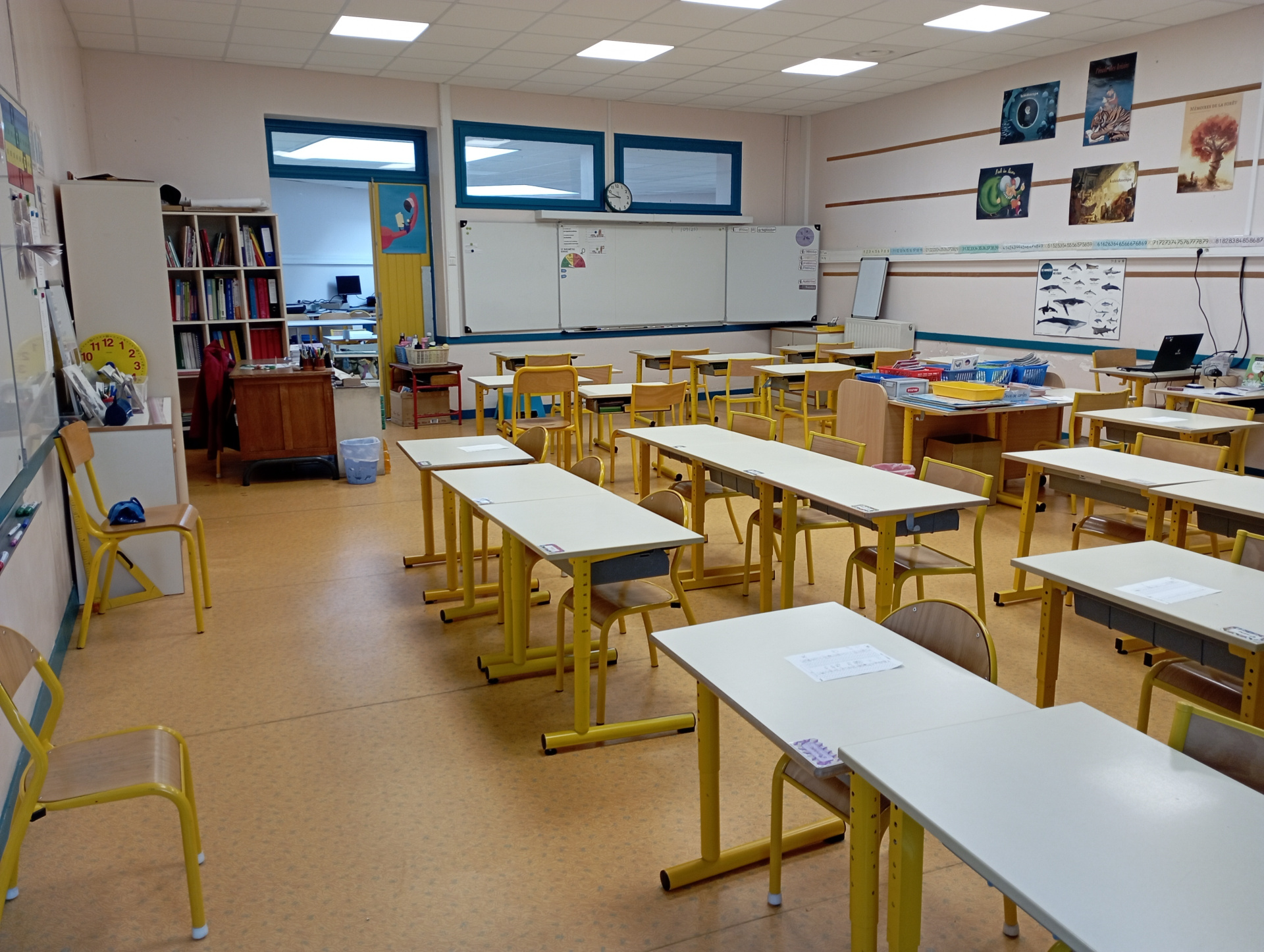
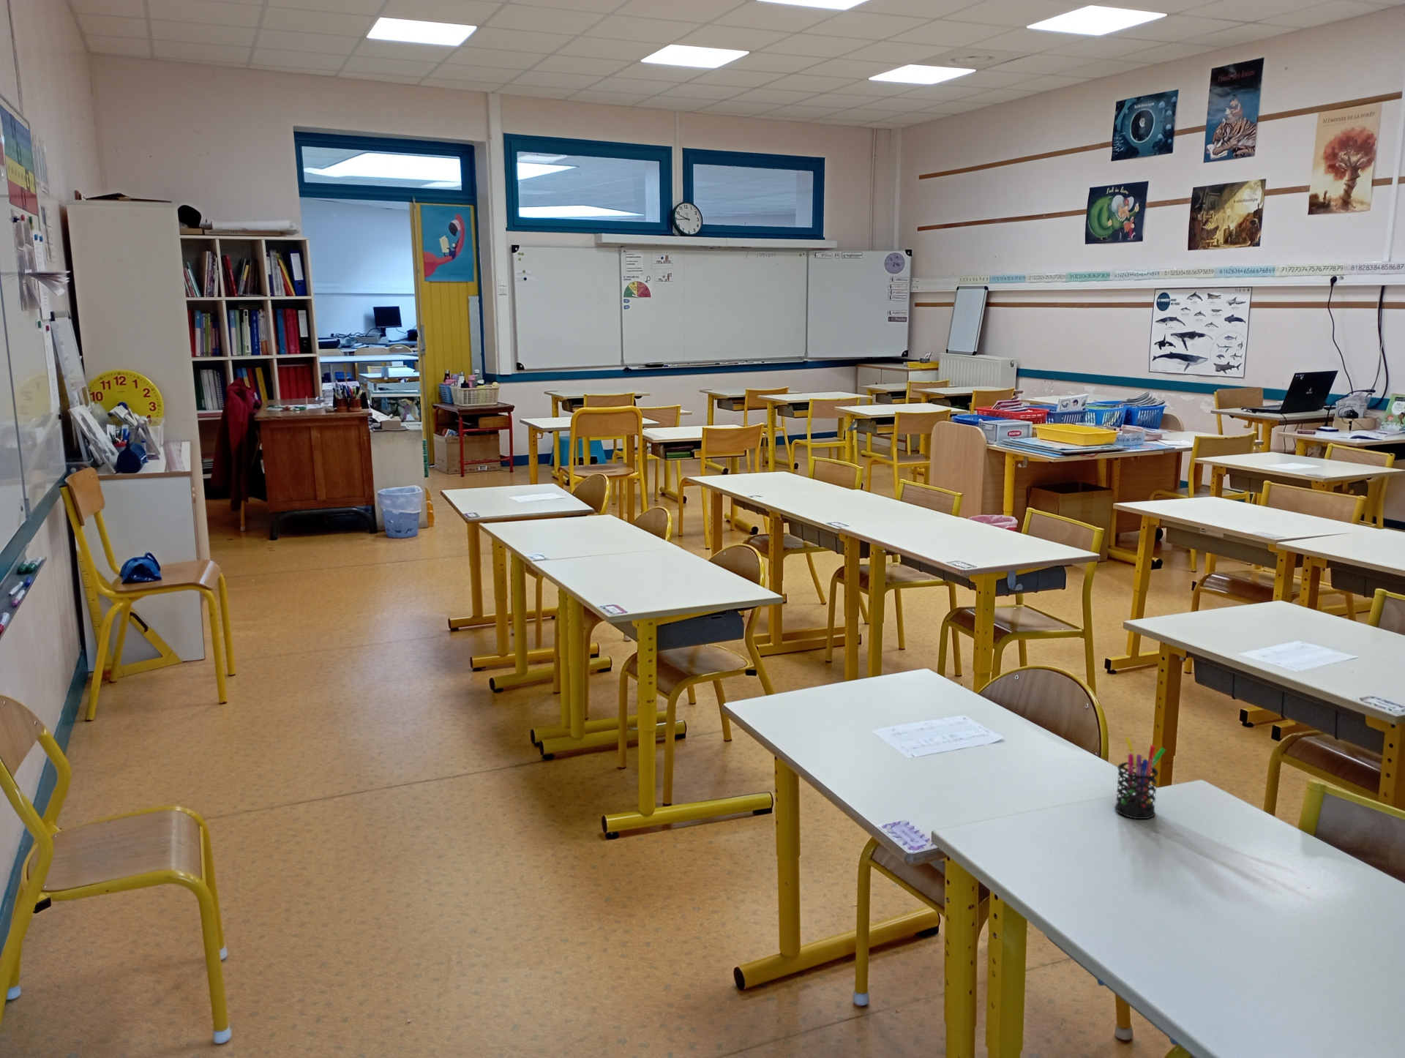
+ pen holder (1143, 775)
